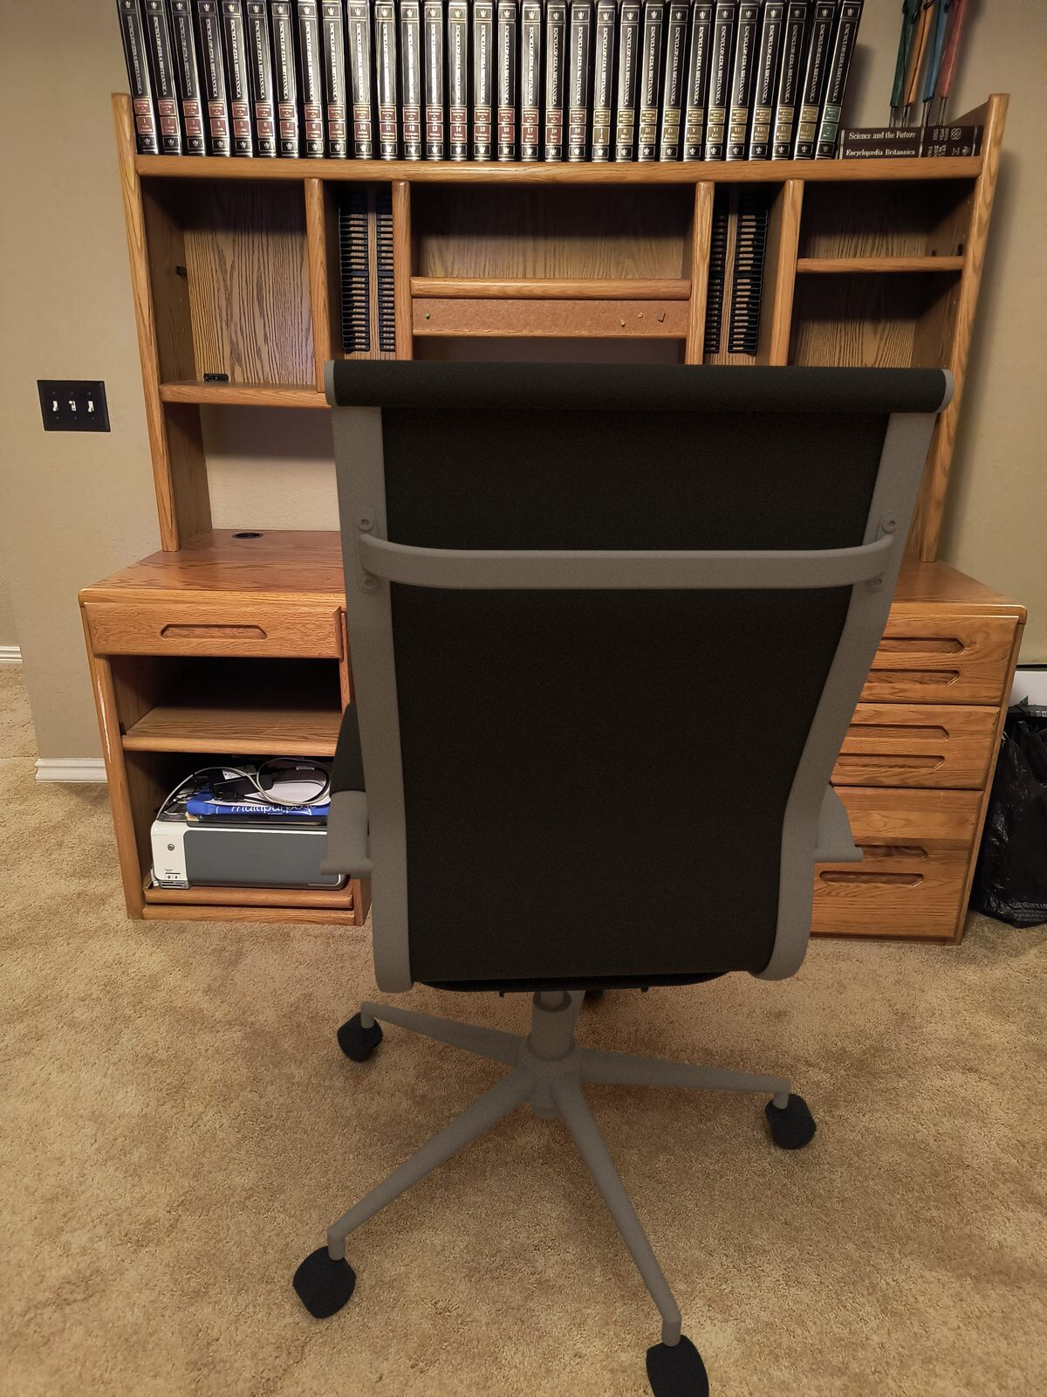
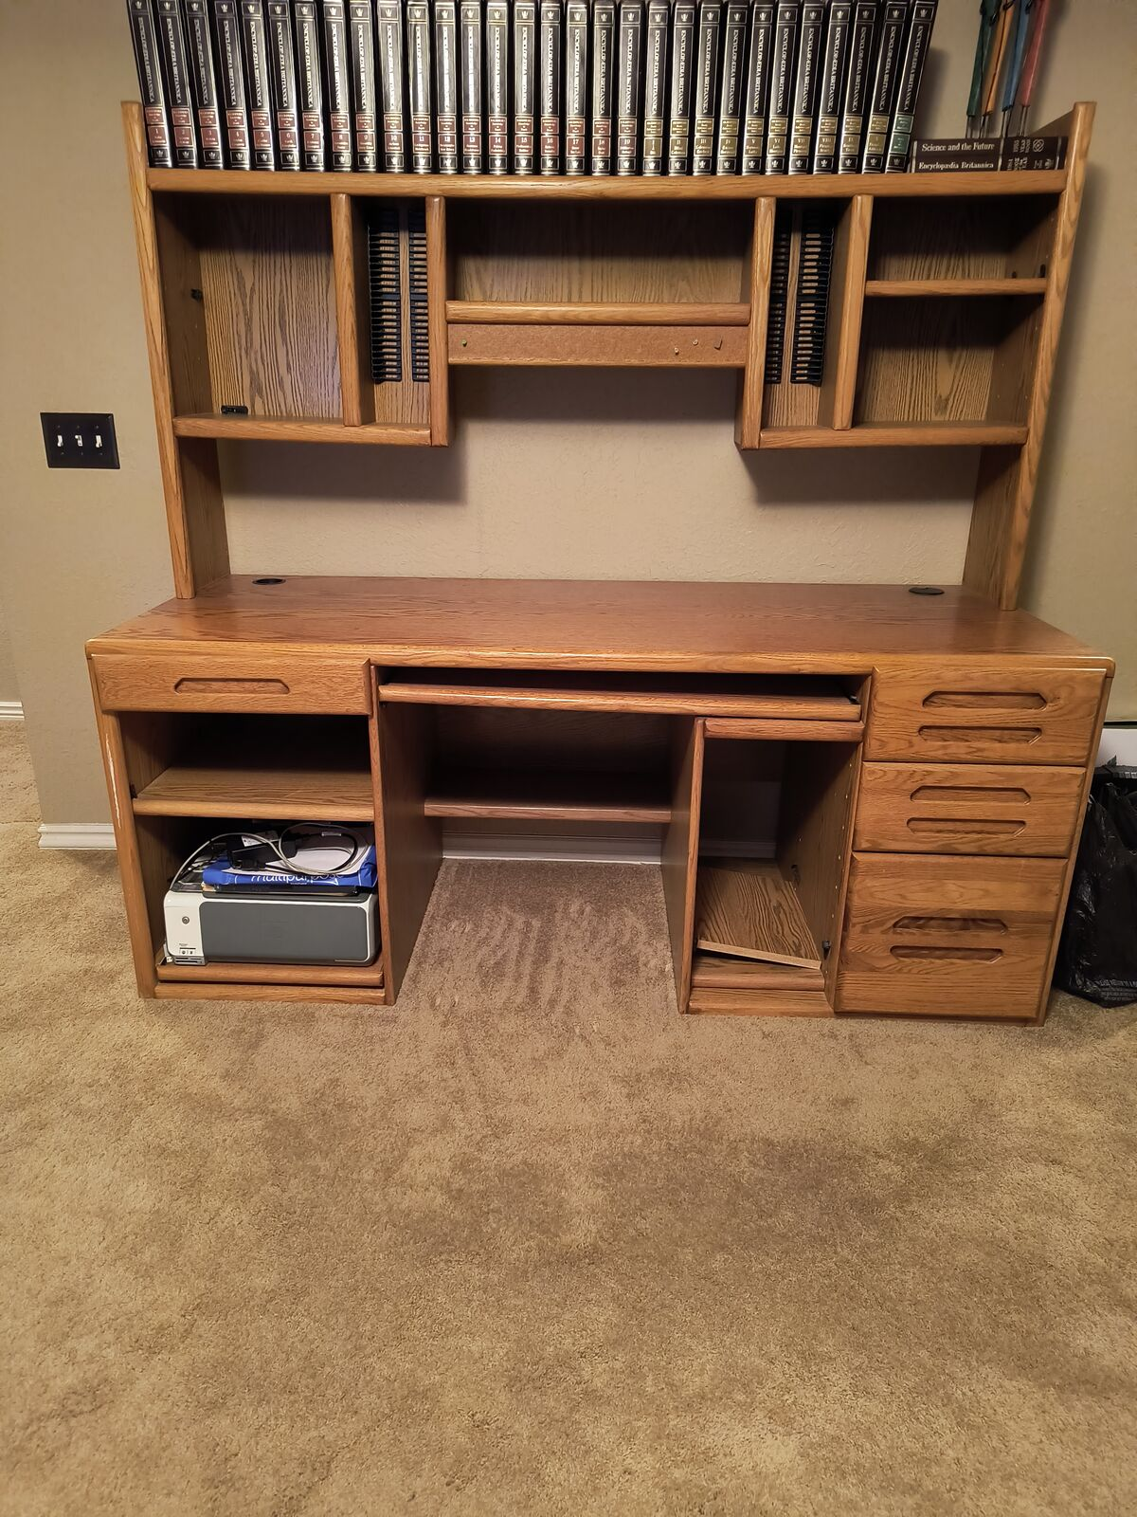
- office chair (582, 820)
